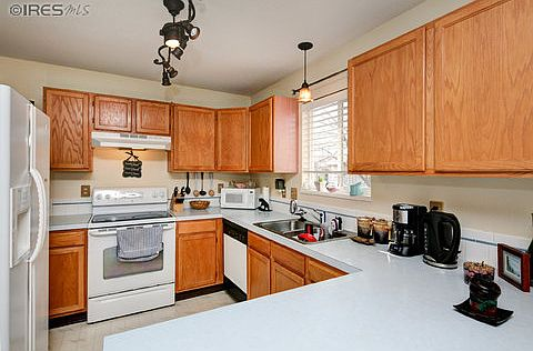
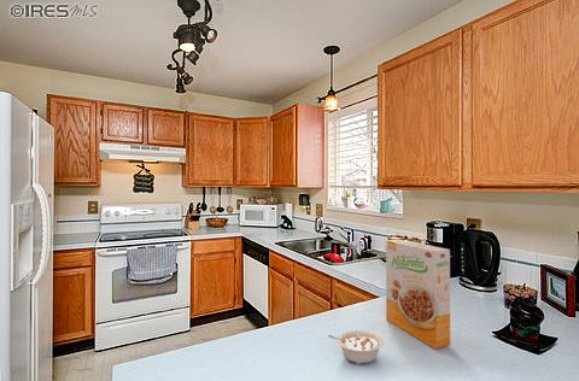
+ cereal box (415, 288)
+ legume (358, 346)
